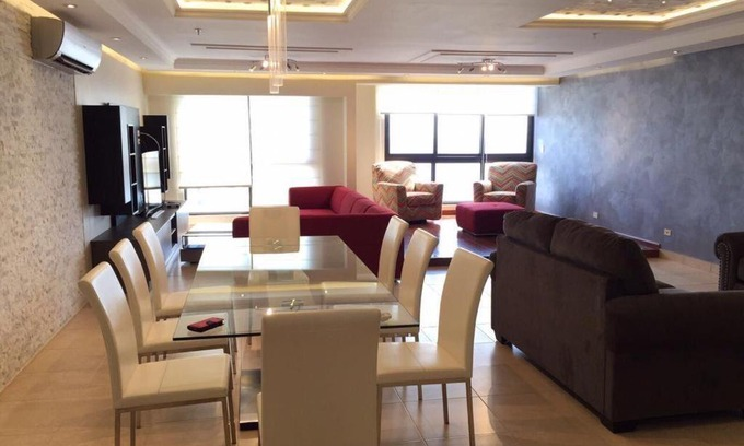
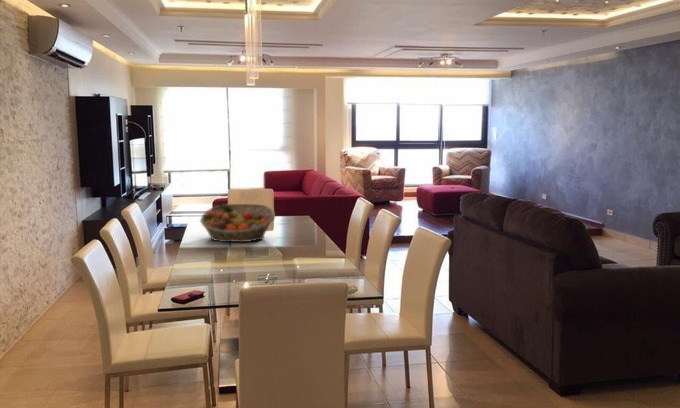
+ fruit basket (238, 222)
